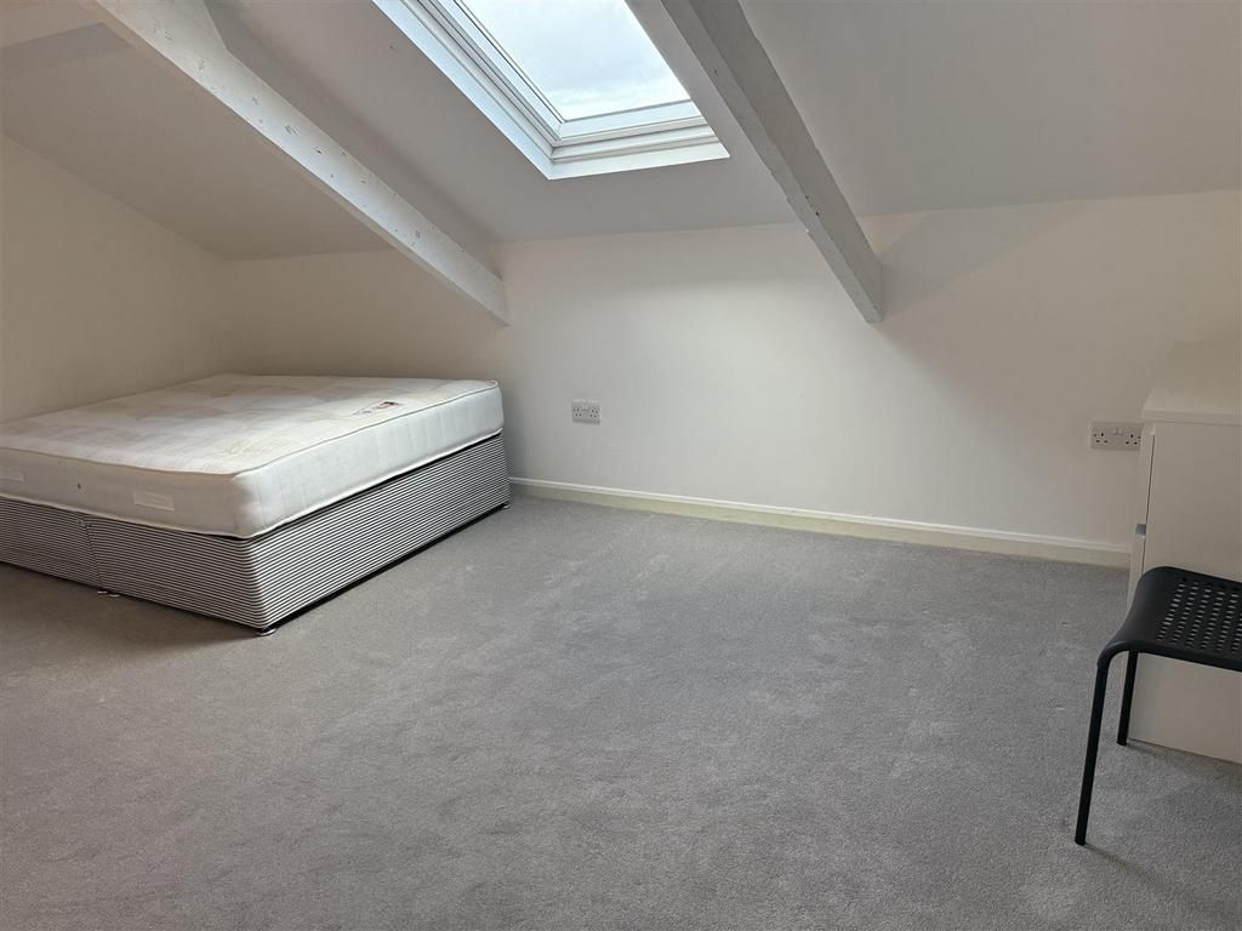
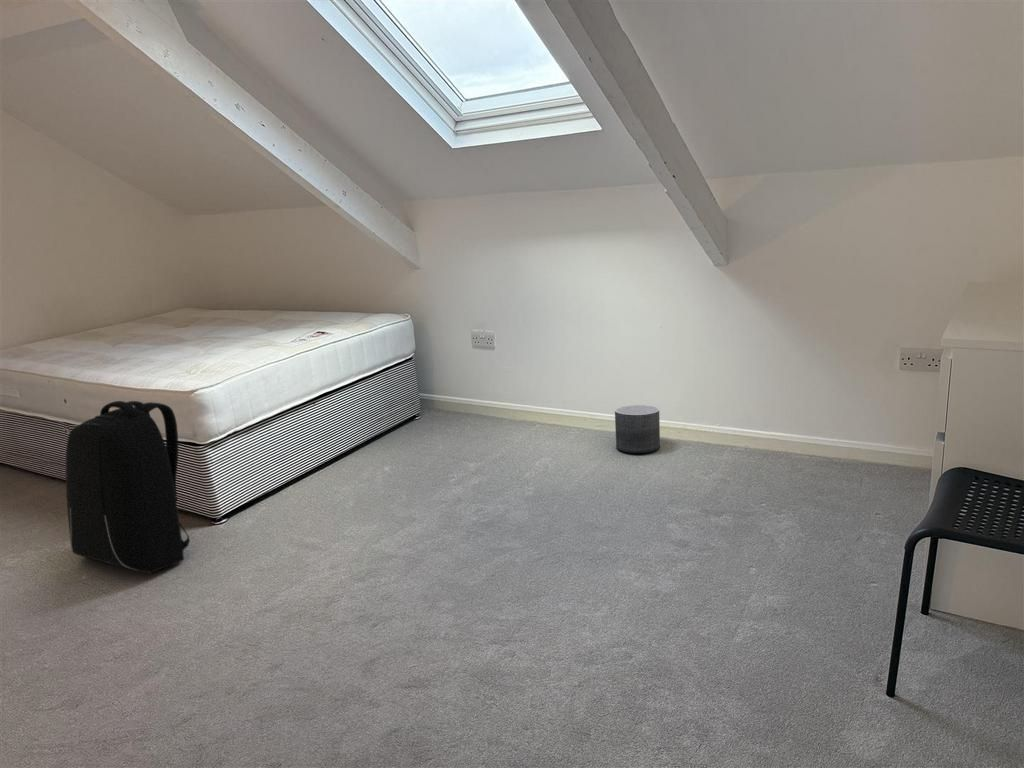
+ planter (637, 428)
+ backpack (130, 478)
